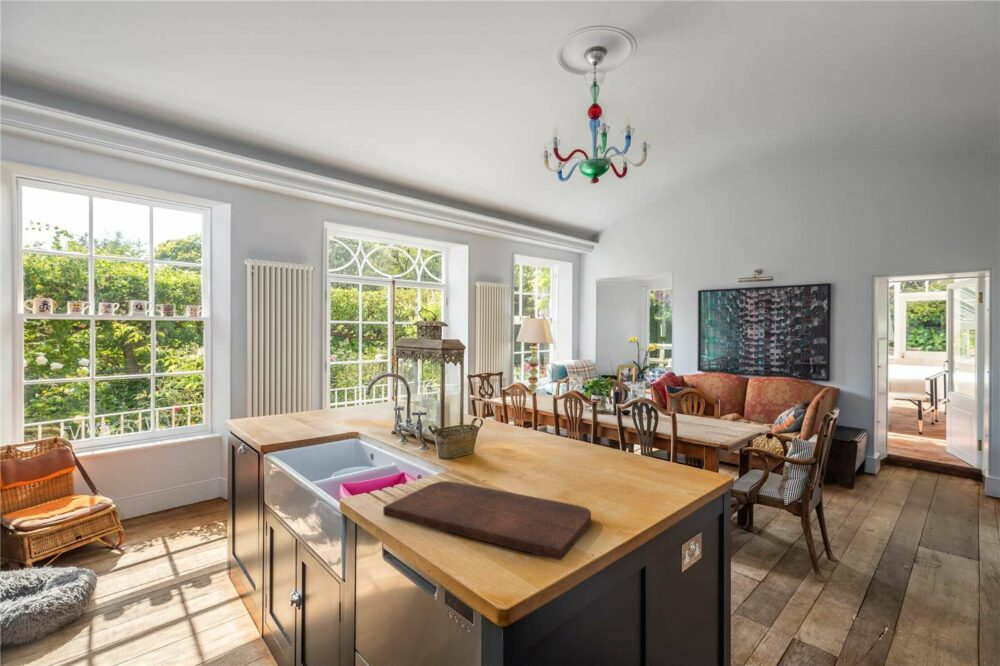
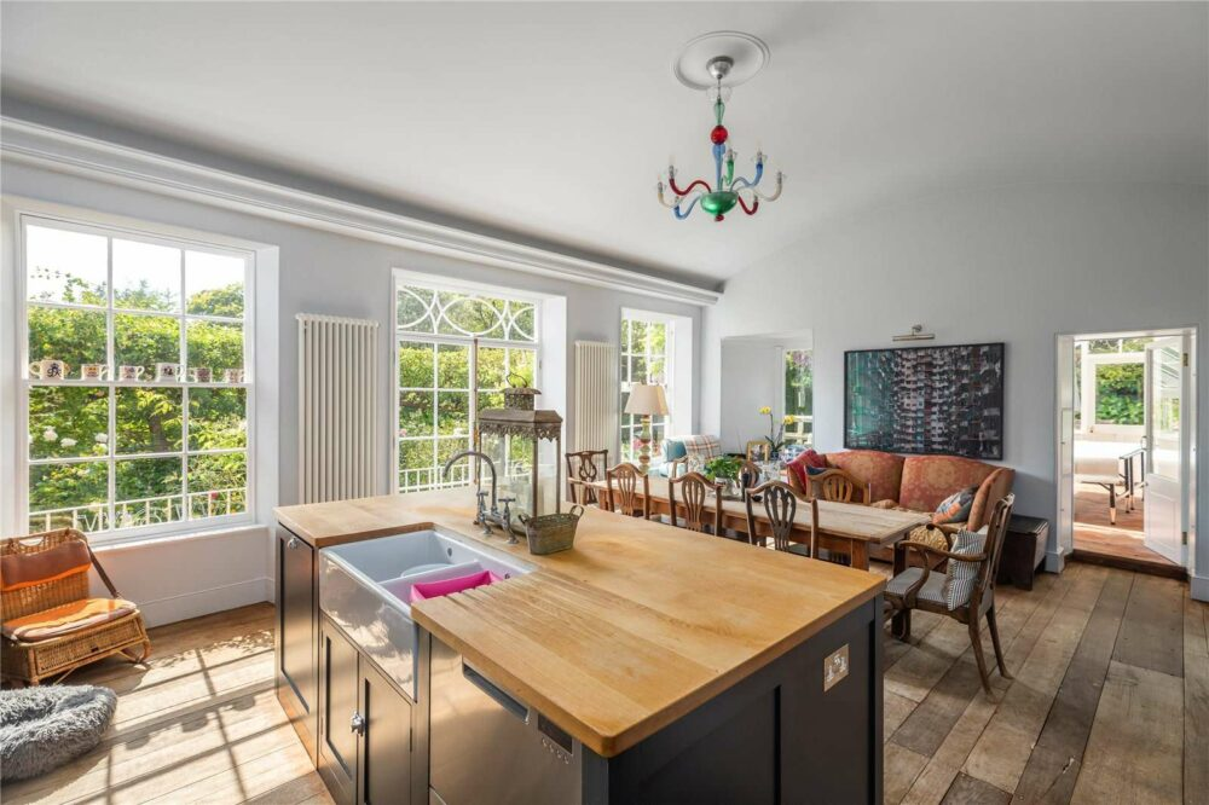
- cutting board (489, 512)
